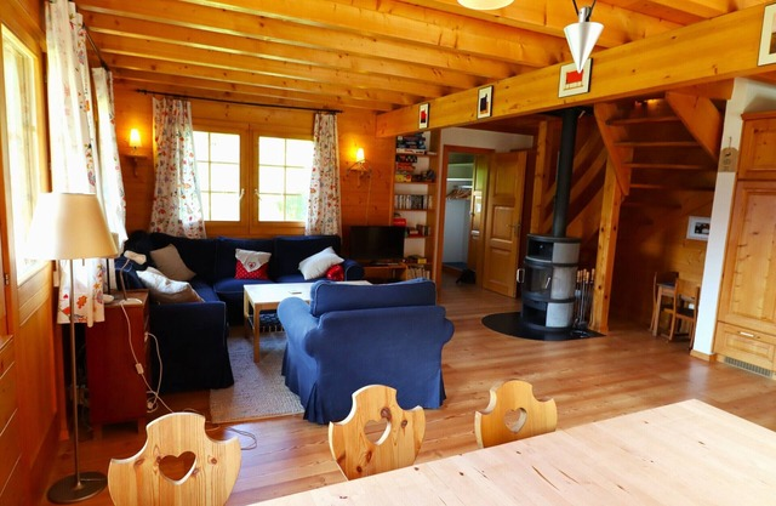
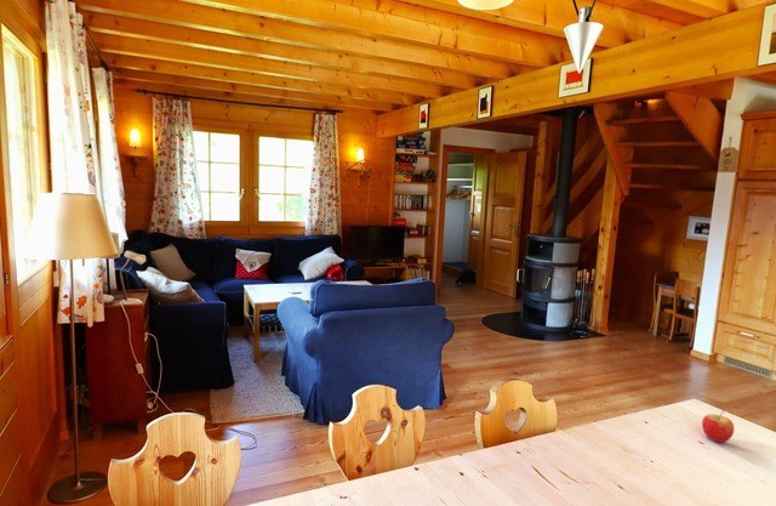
+ apple (718, 425)
